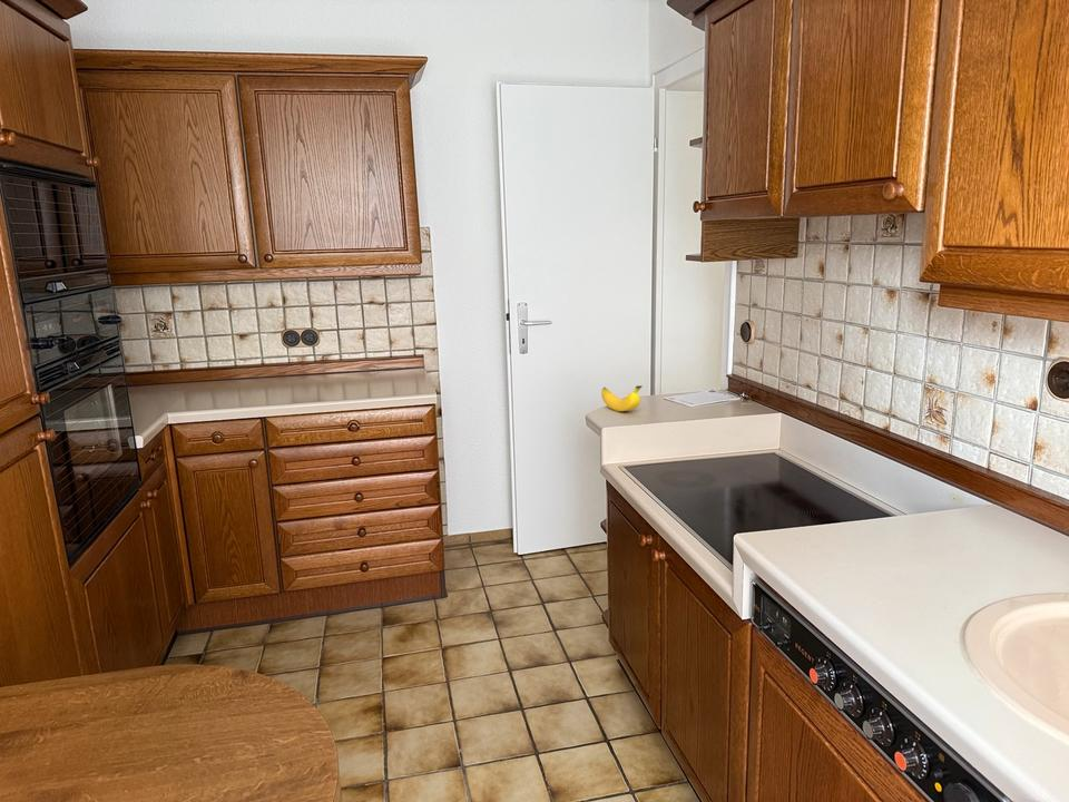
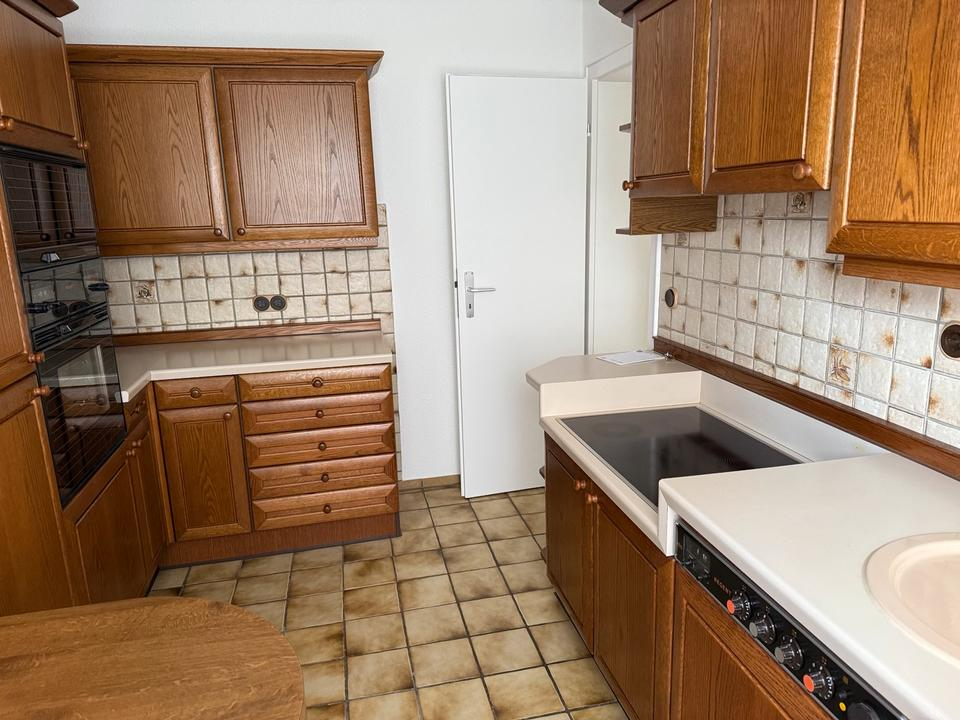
- banana (624, 398)
